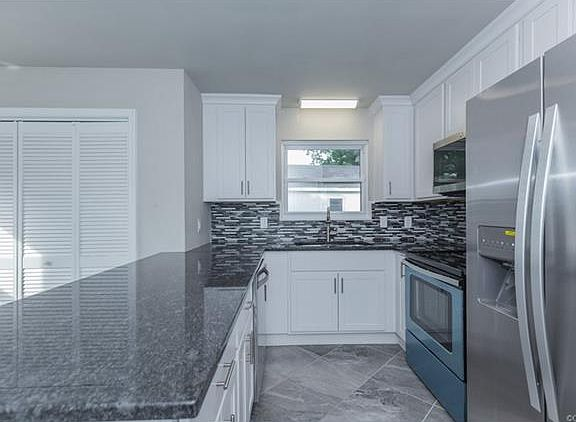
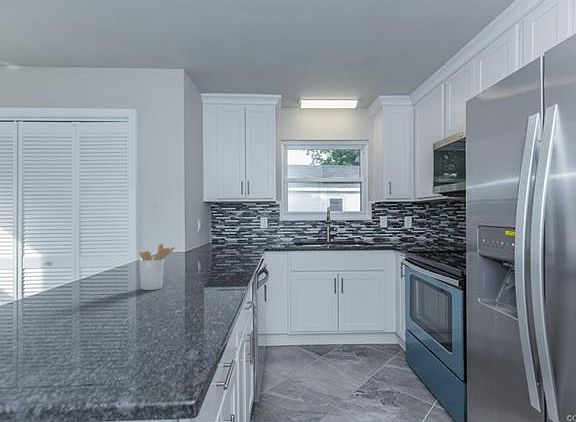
+ utensil holder (156, 266)
